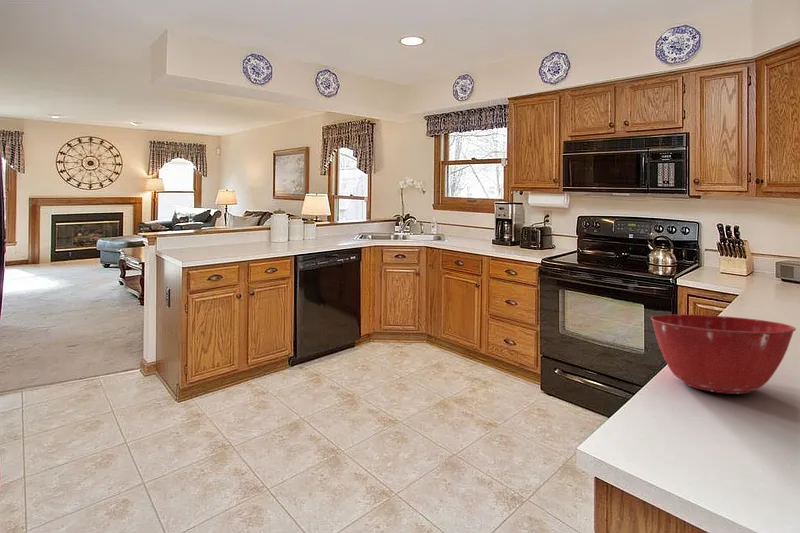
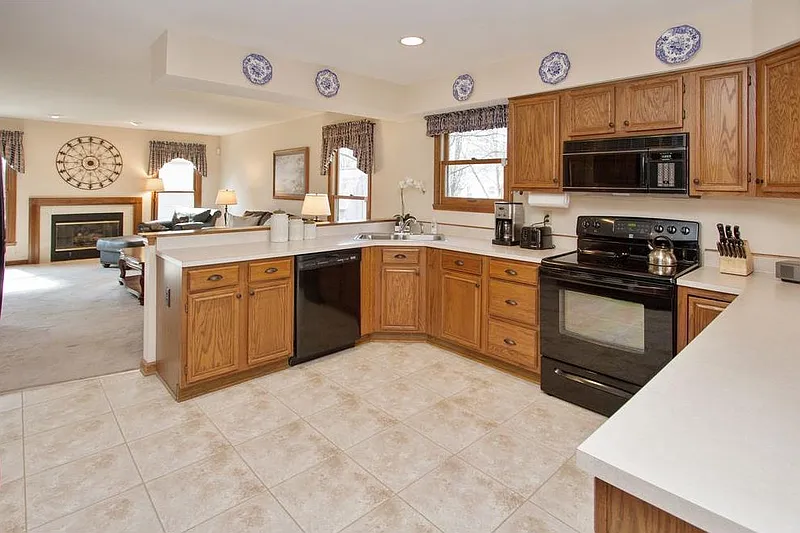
- mixing bowl (717, 353)
